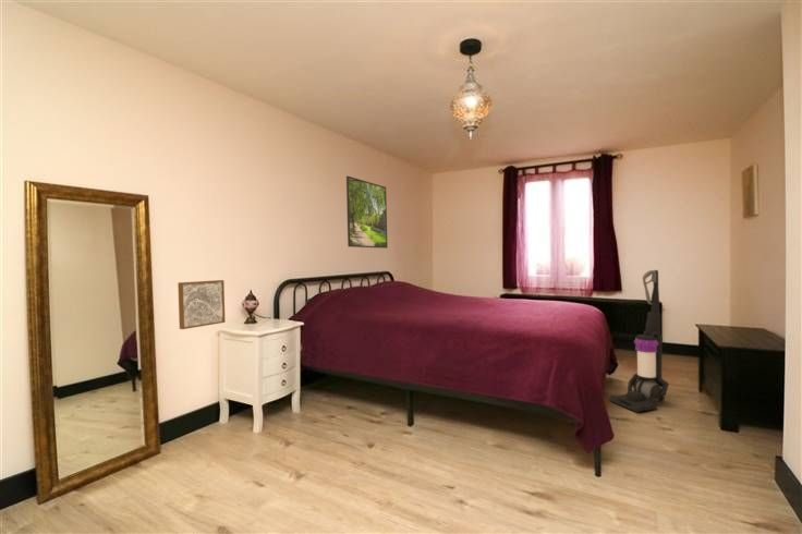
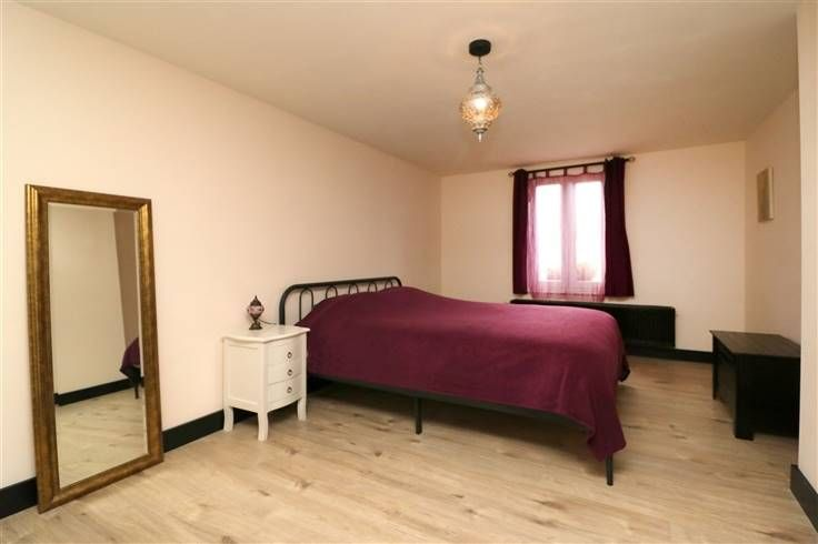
- vacuum cleaner (642, 337)
- wall art (203, 303)
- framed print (368, 215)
